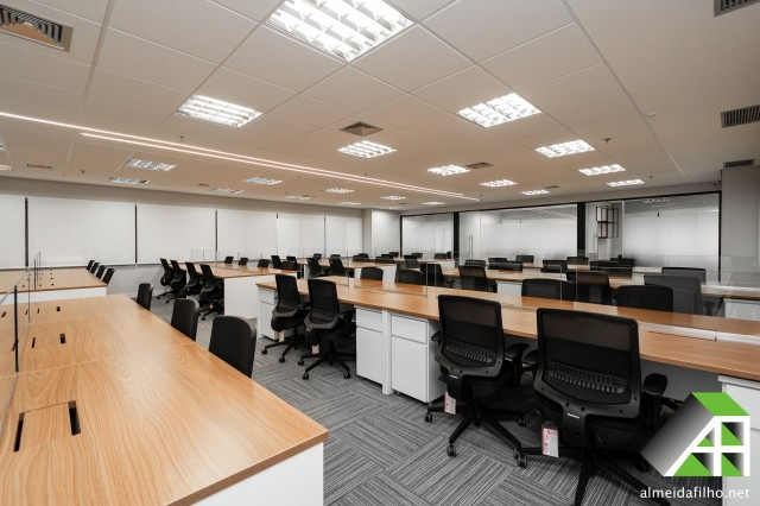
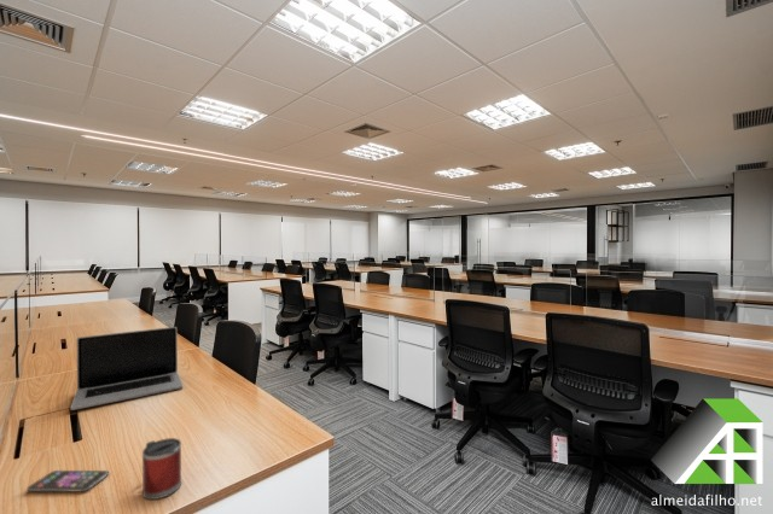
+ mug (159, 465)
+ smartphone (69, 480)
+ laptop (130, 363)
